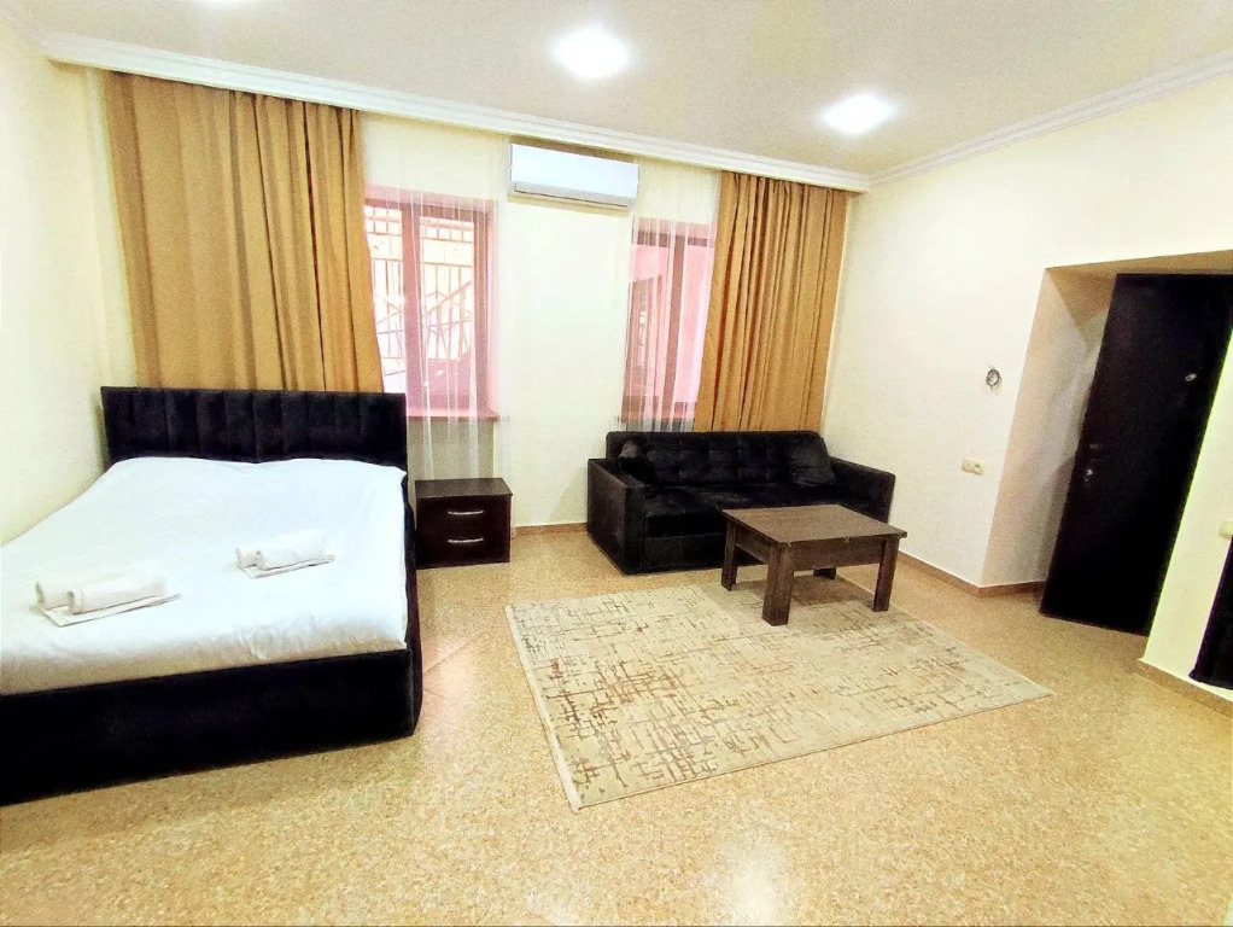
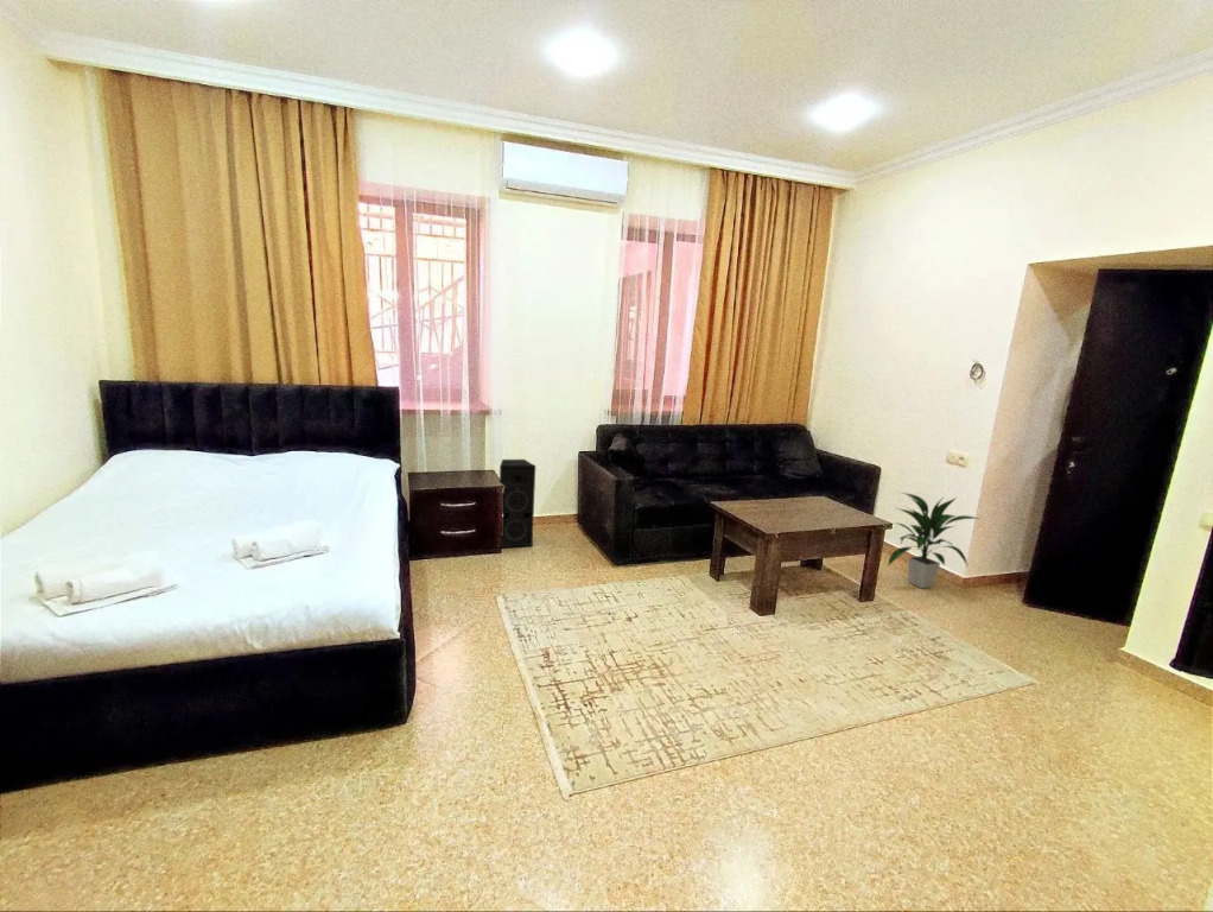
+ indoor plant (923, 538)
+ speaker (514, 502)
